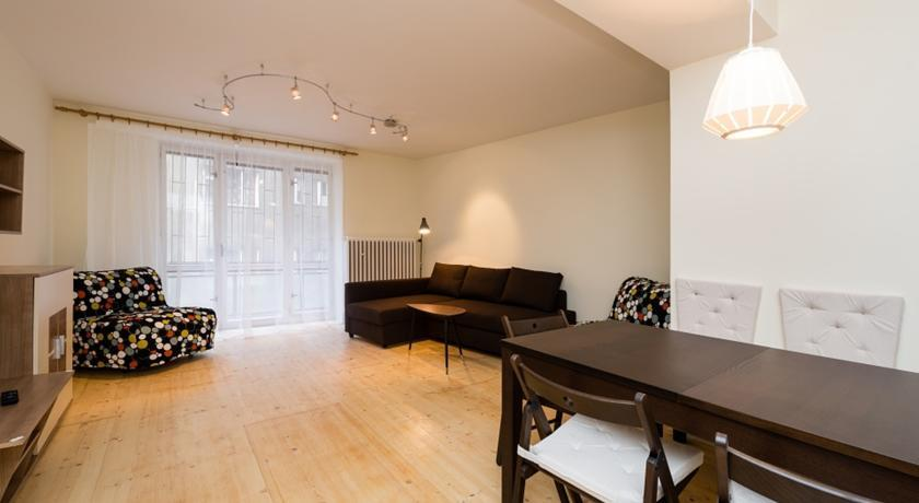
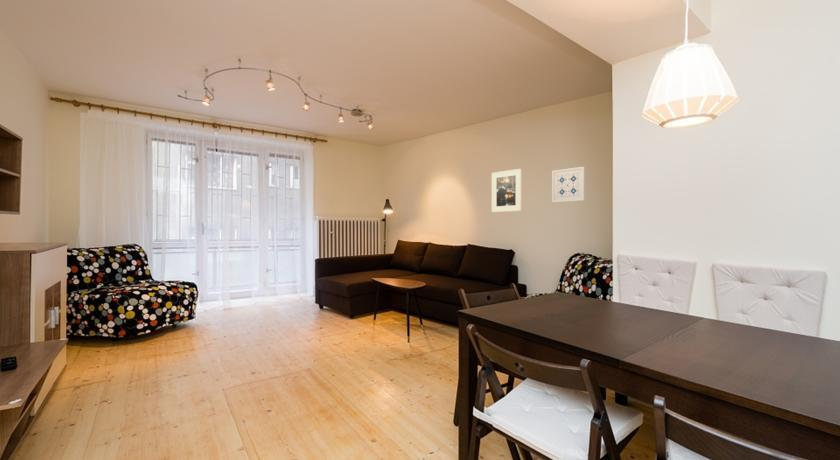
+ wall art (567, 185)
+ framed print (506, 191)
